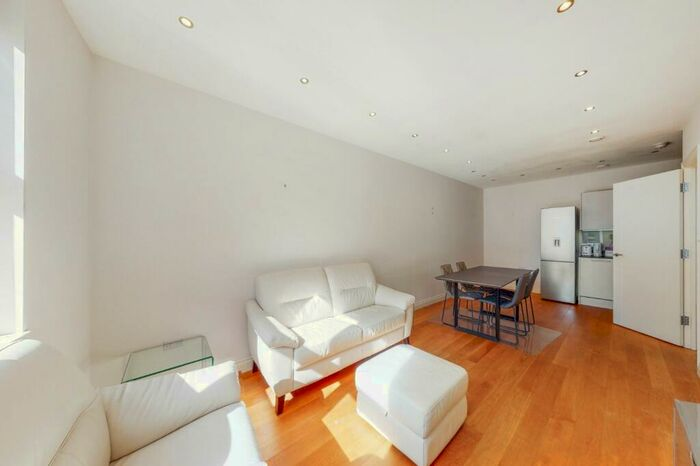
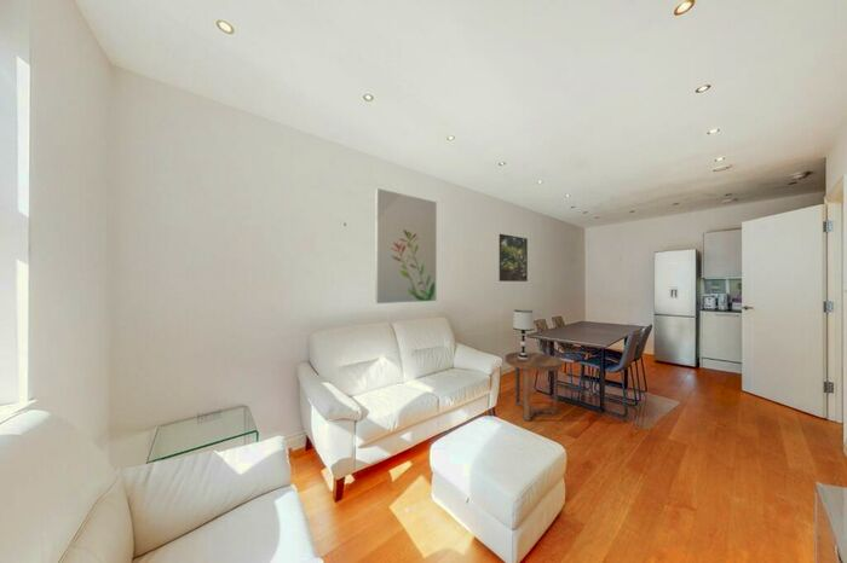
+ wall art (408, 249)
+ side table (529, 384)
+ table lamp (523, 333)
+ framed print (513, 259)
